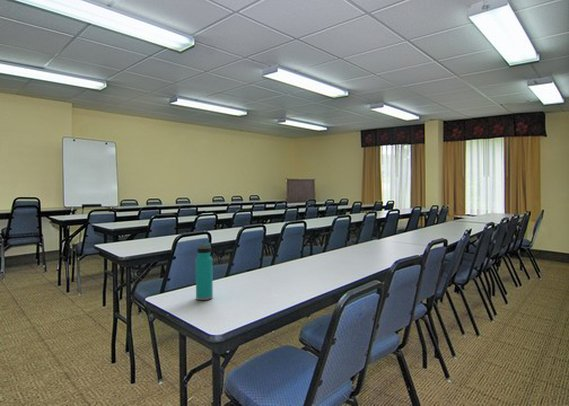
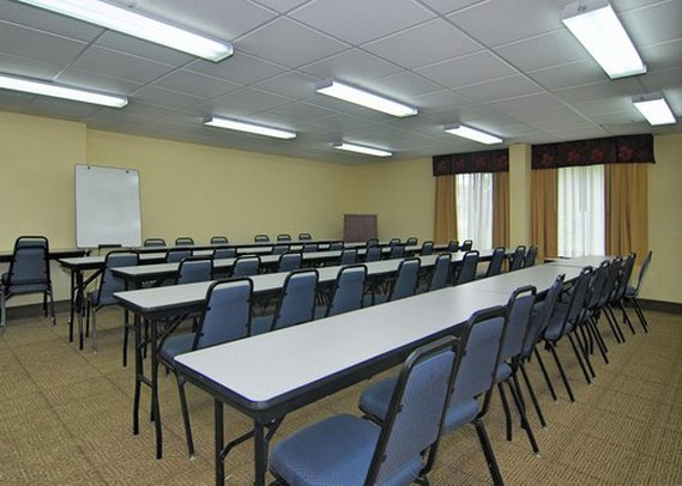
- water bottle (204, 270)
